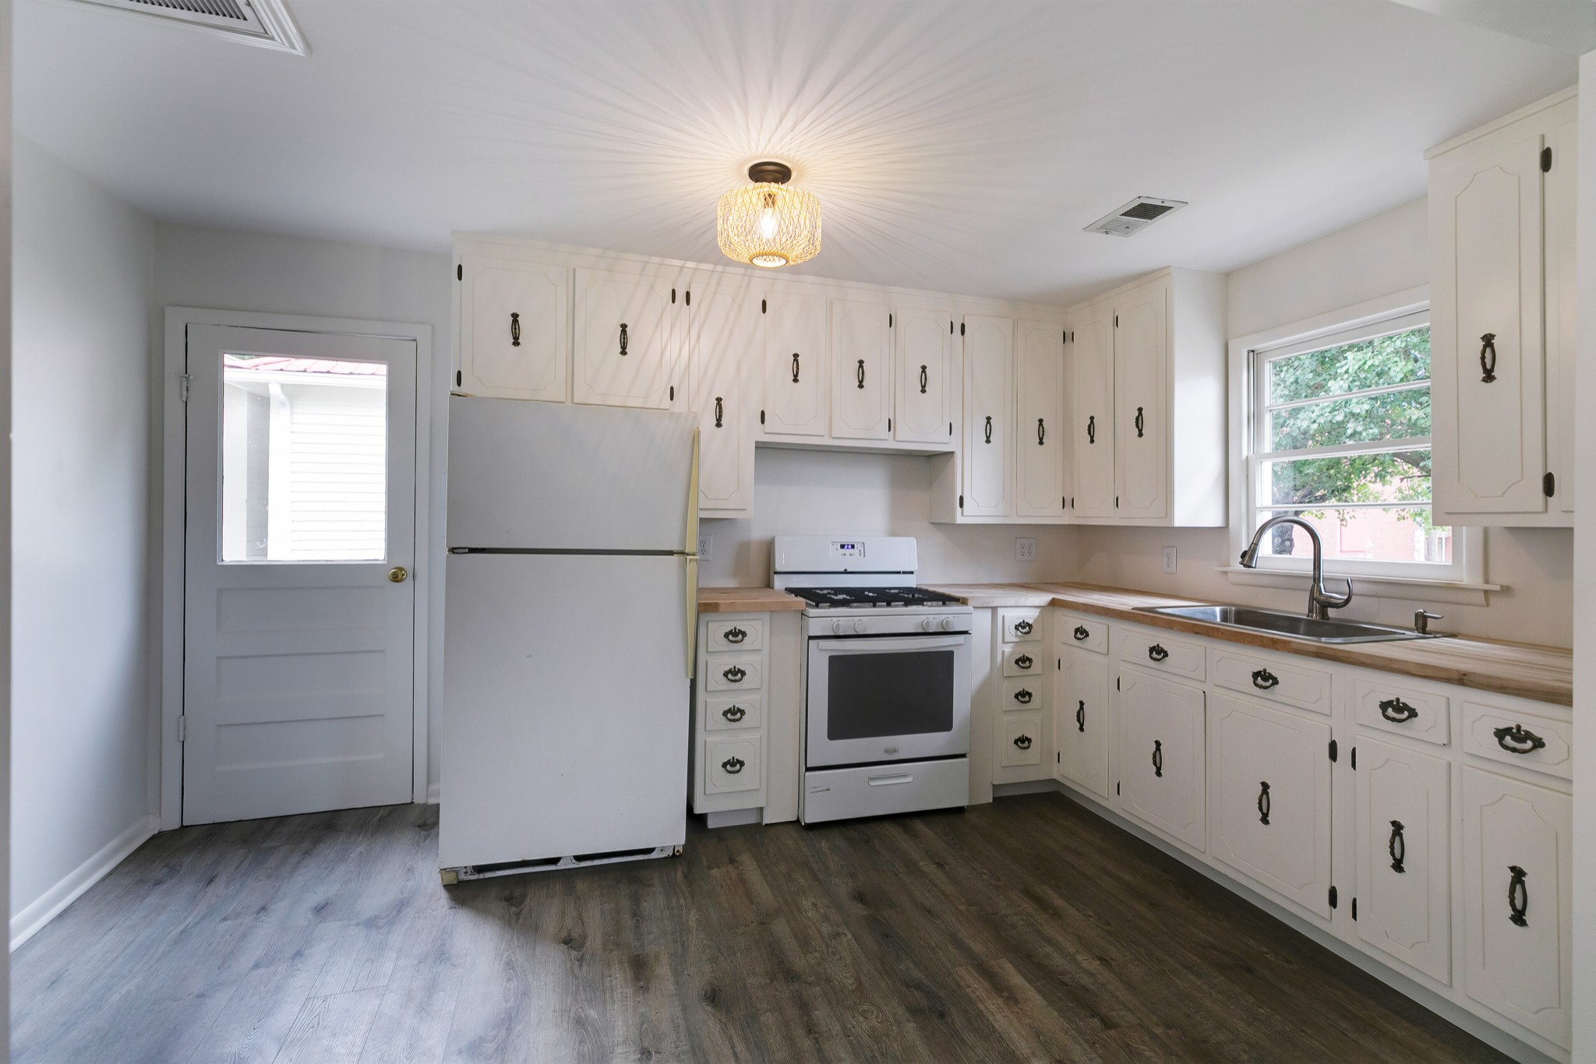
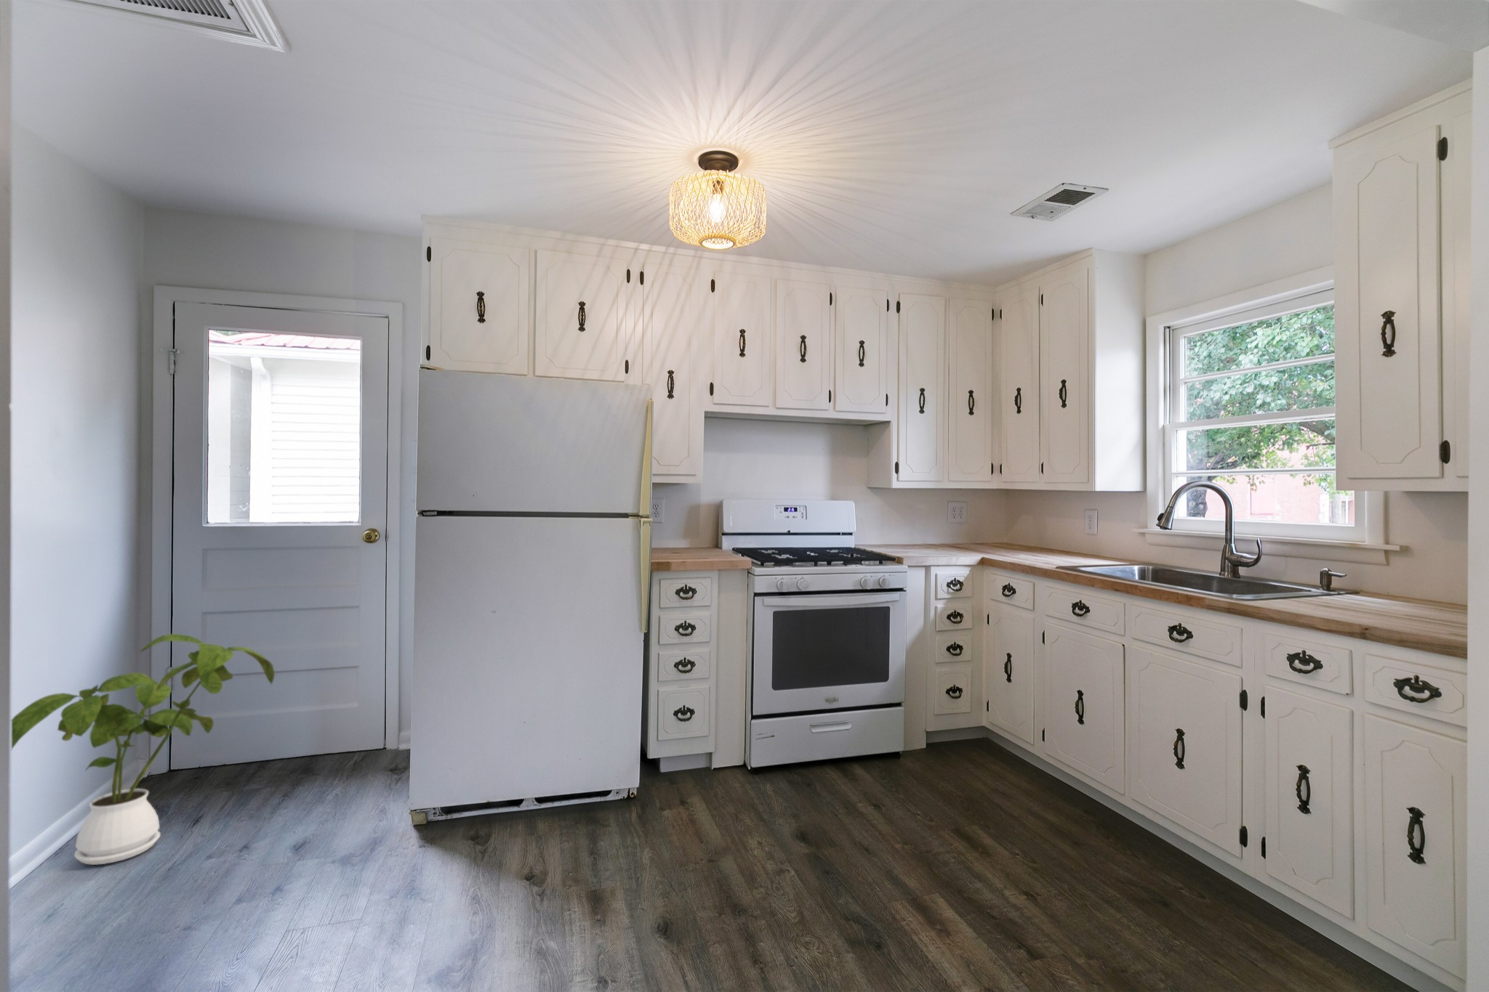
+ house plant (166, 737)
